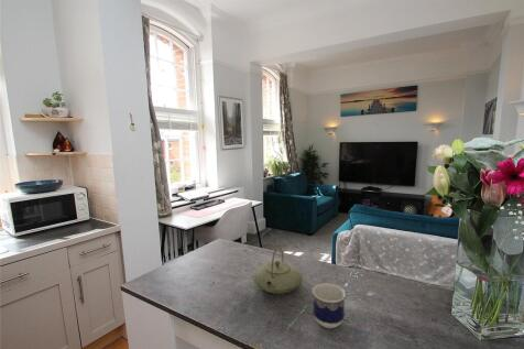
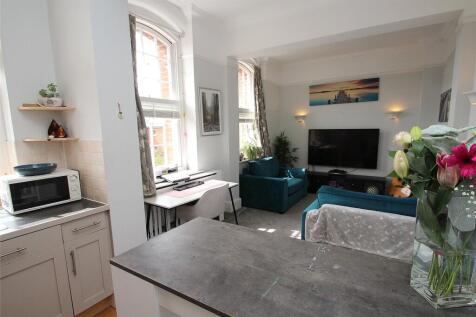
- cup (328, 304)
- teapot (276, 268)
